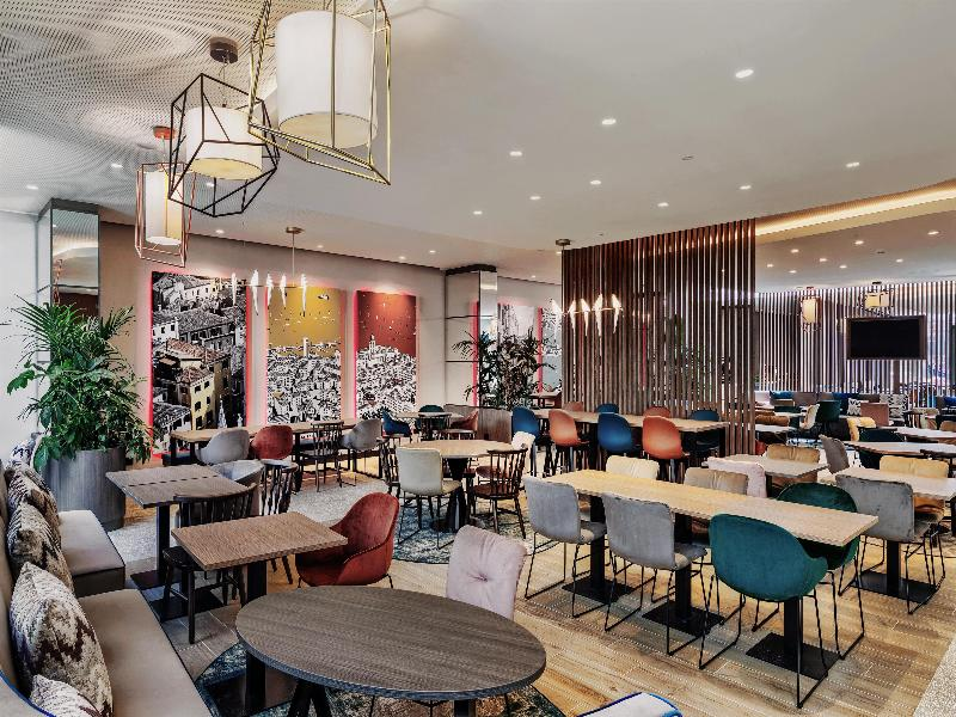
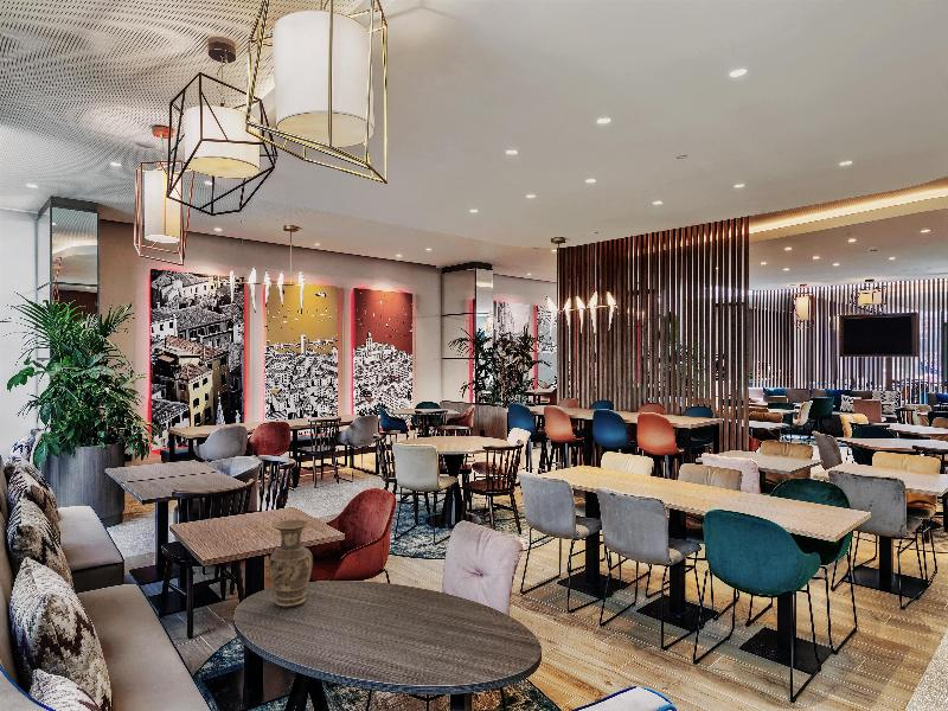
+ vase (290, 563)
